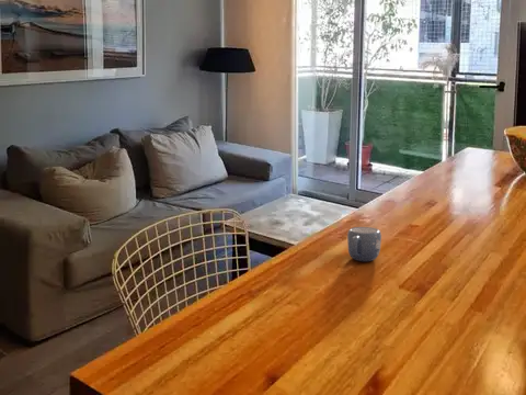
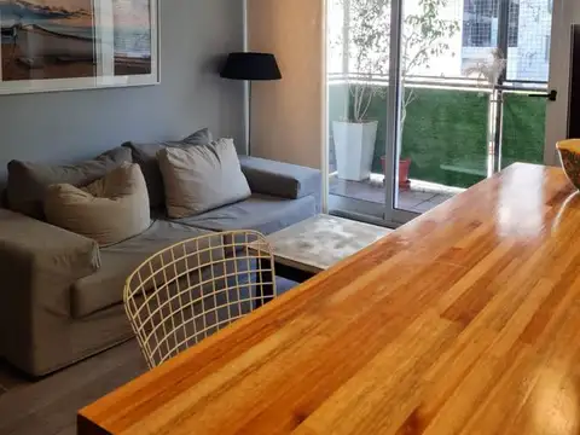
- mug (361, 246)
